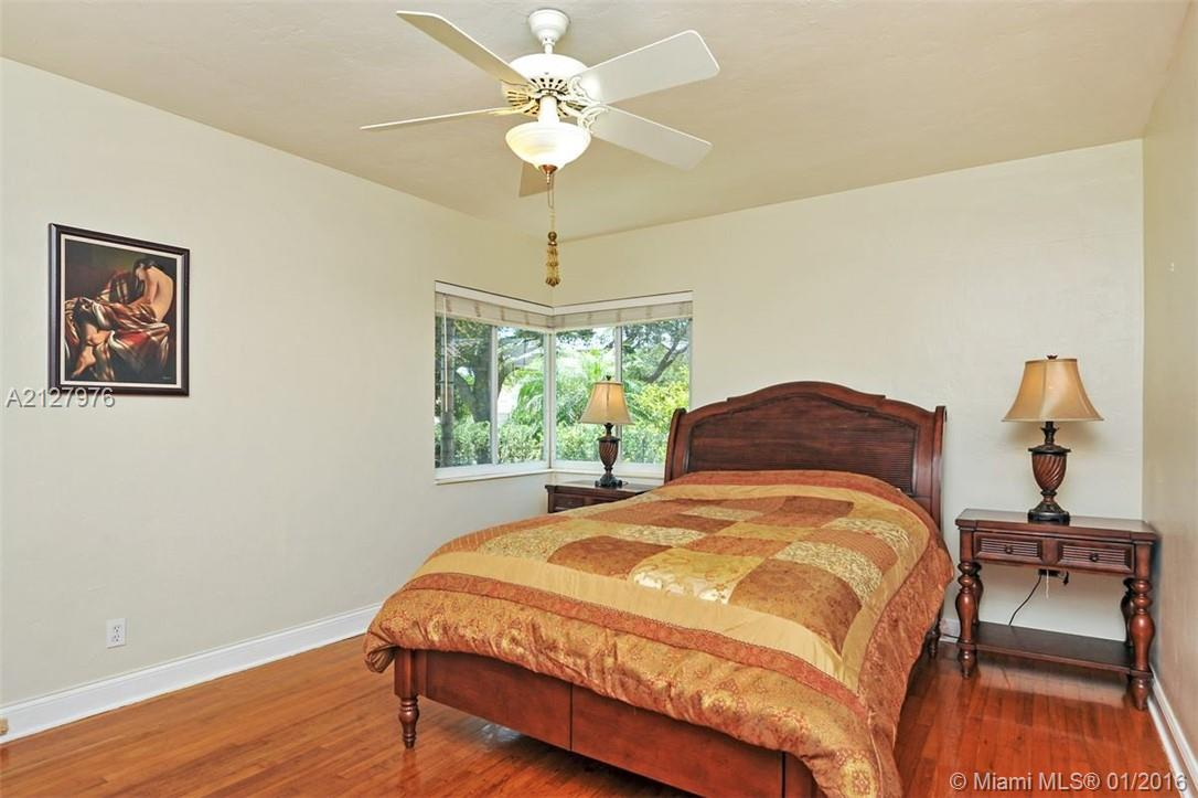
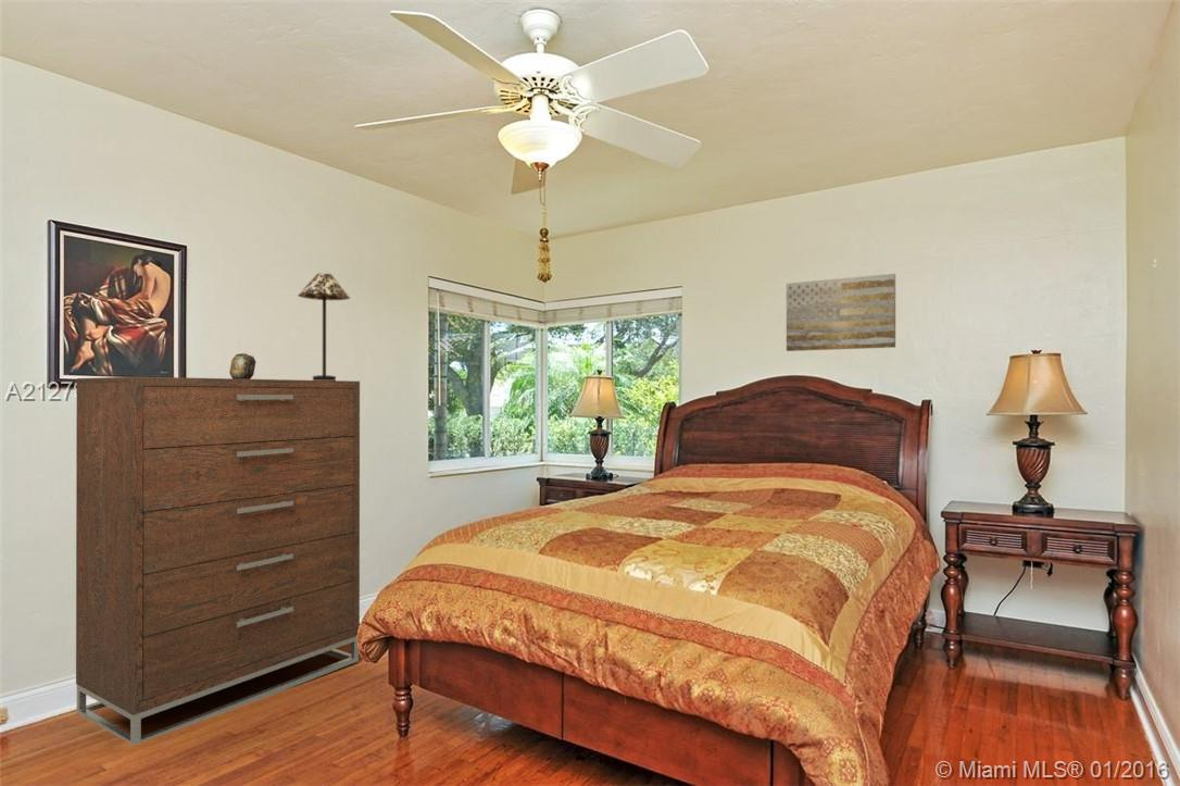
+ dresser (233, 533)
+ jewelry box (241, 366)
+ table lamp (324, 327)
+ wall art (839, 314)
